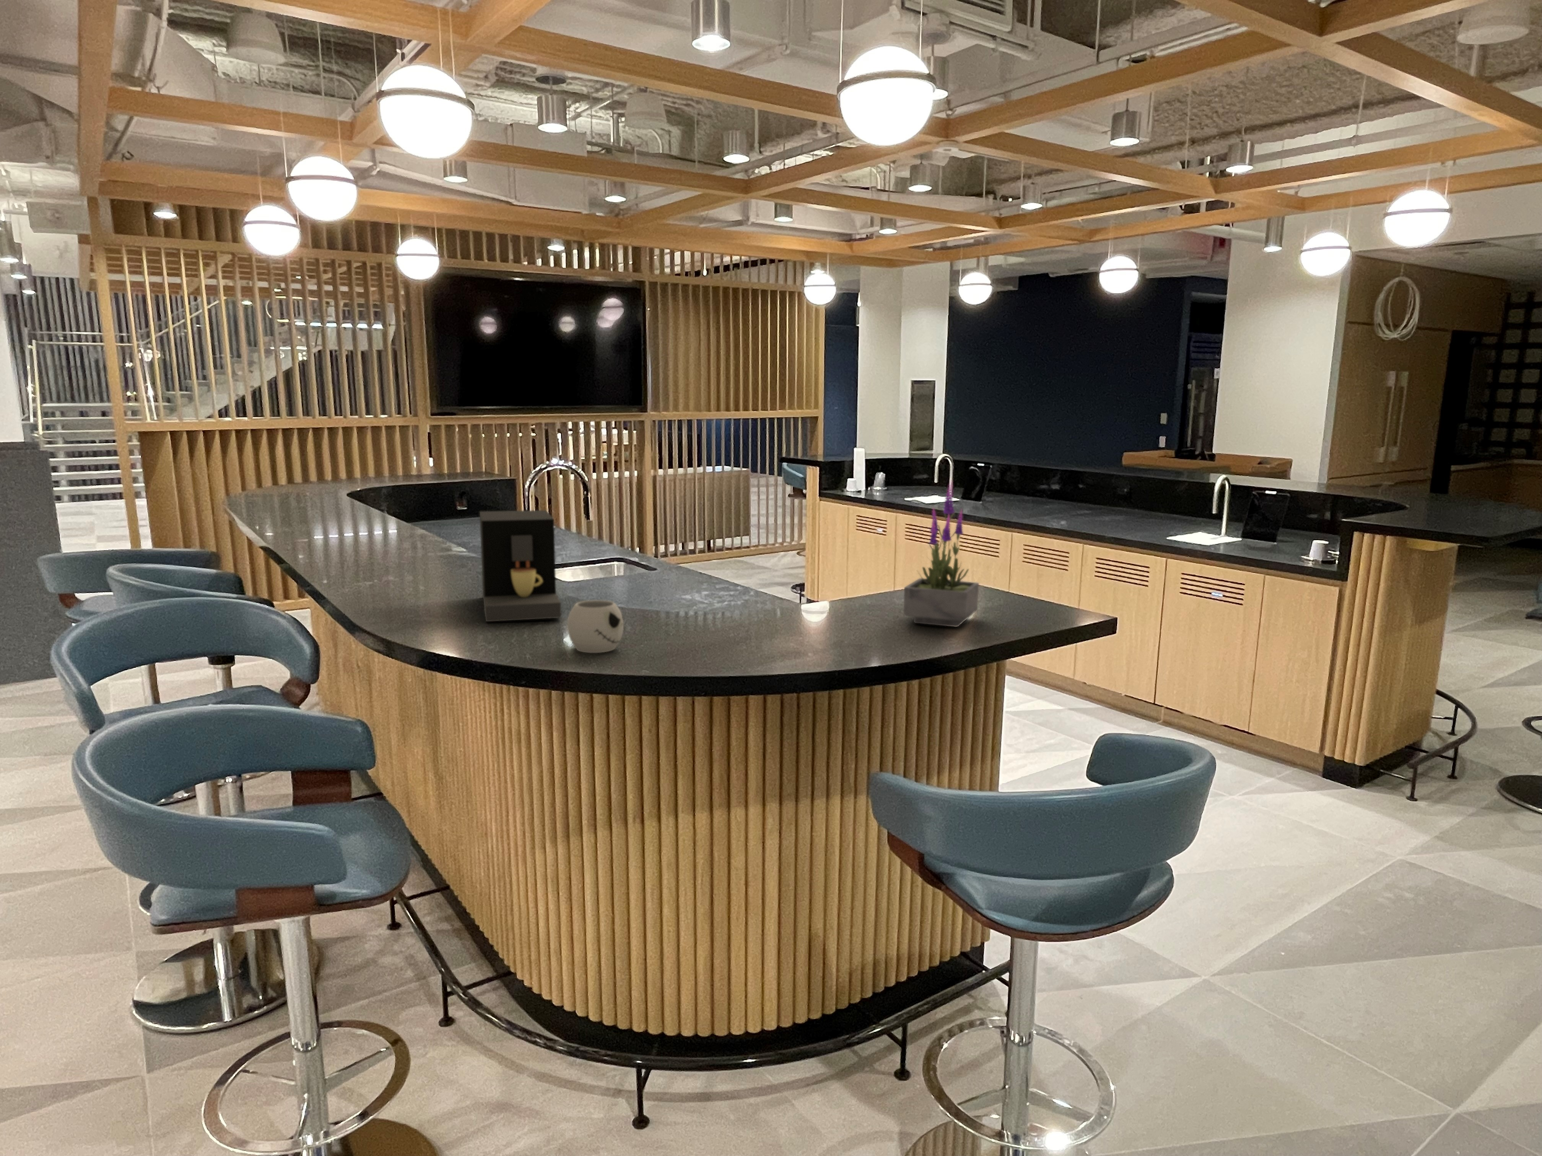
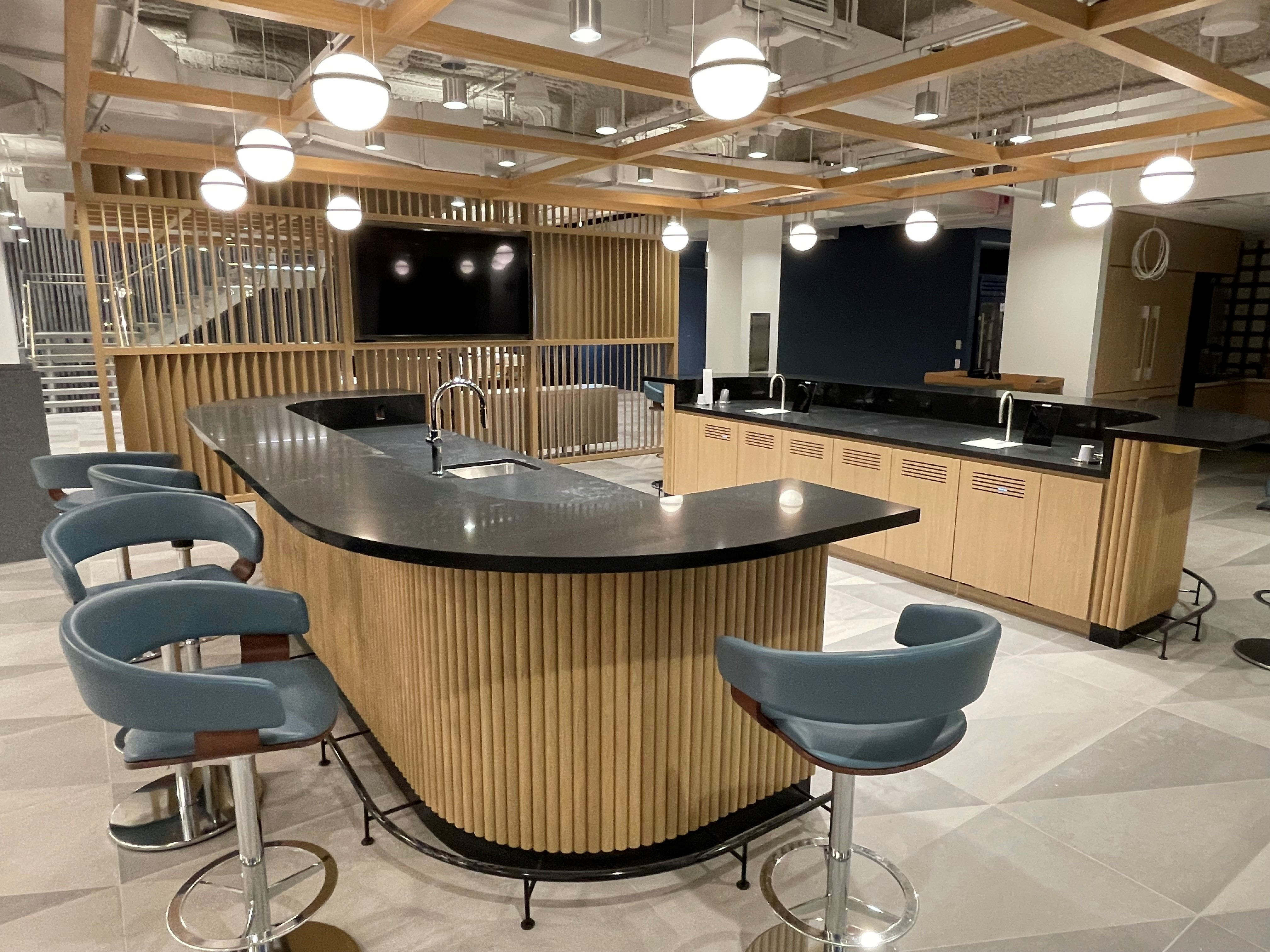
- potted plant (943, 551)
- mug (599, 623)
- coffee maker (517, 563)
